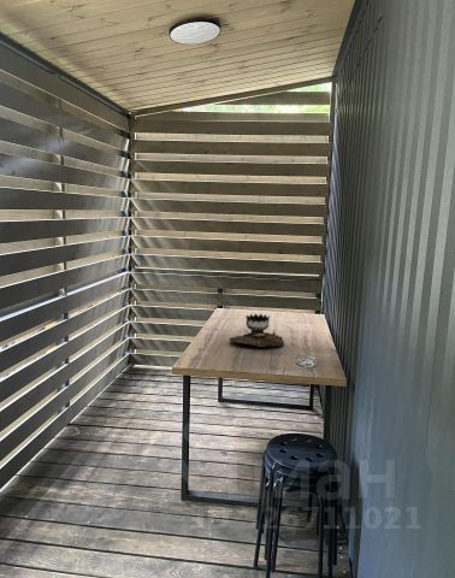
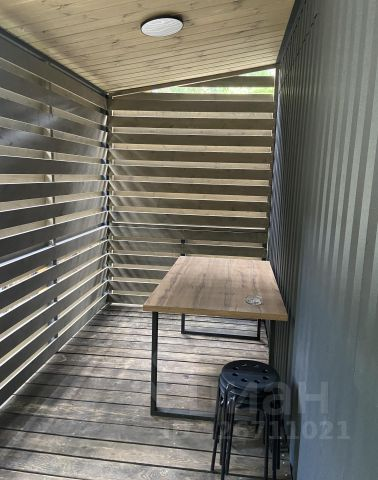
- brazier (256, 329)
